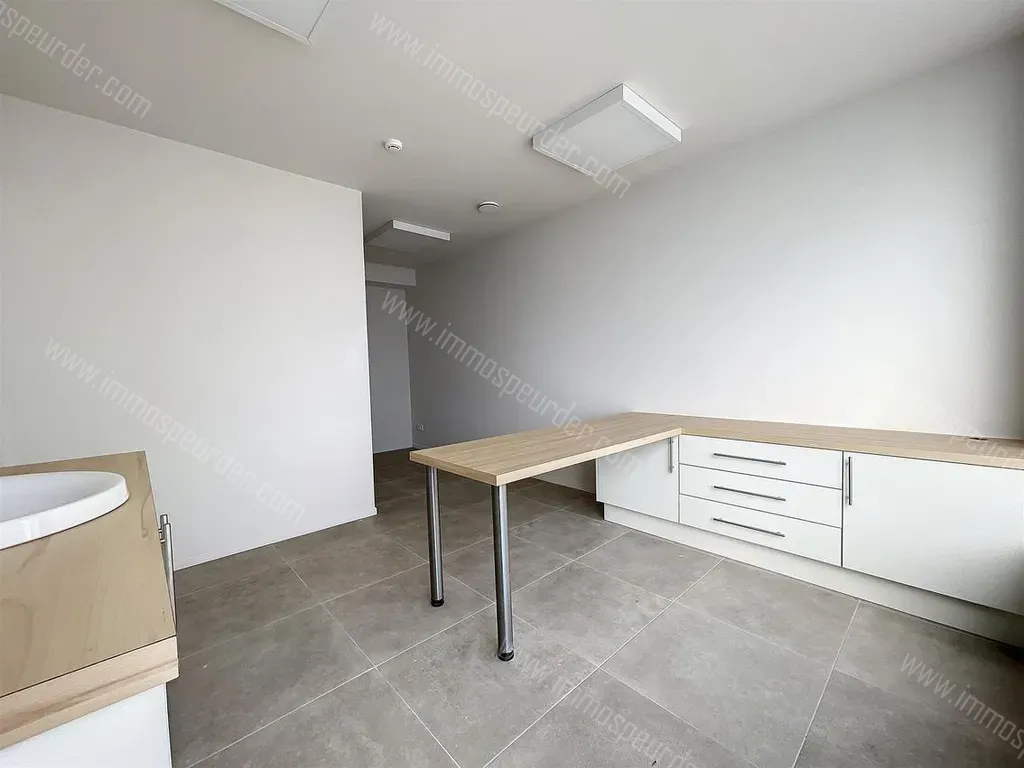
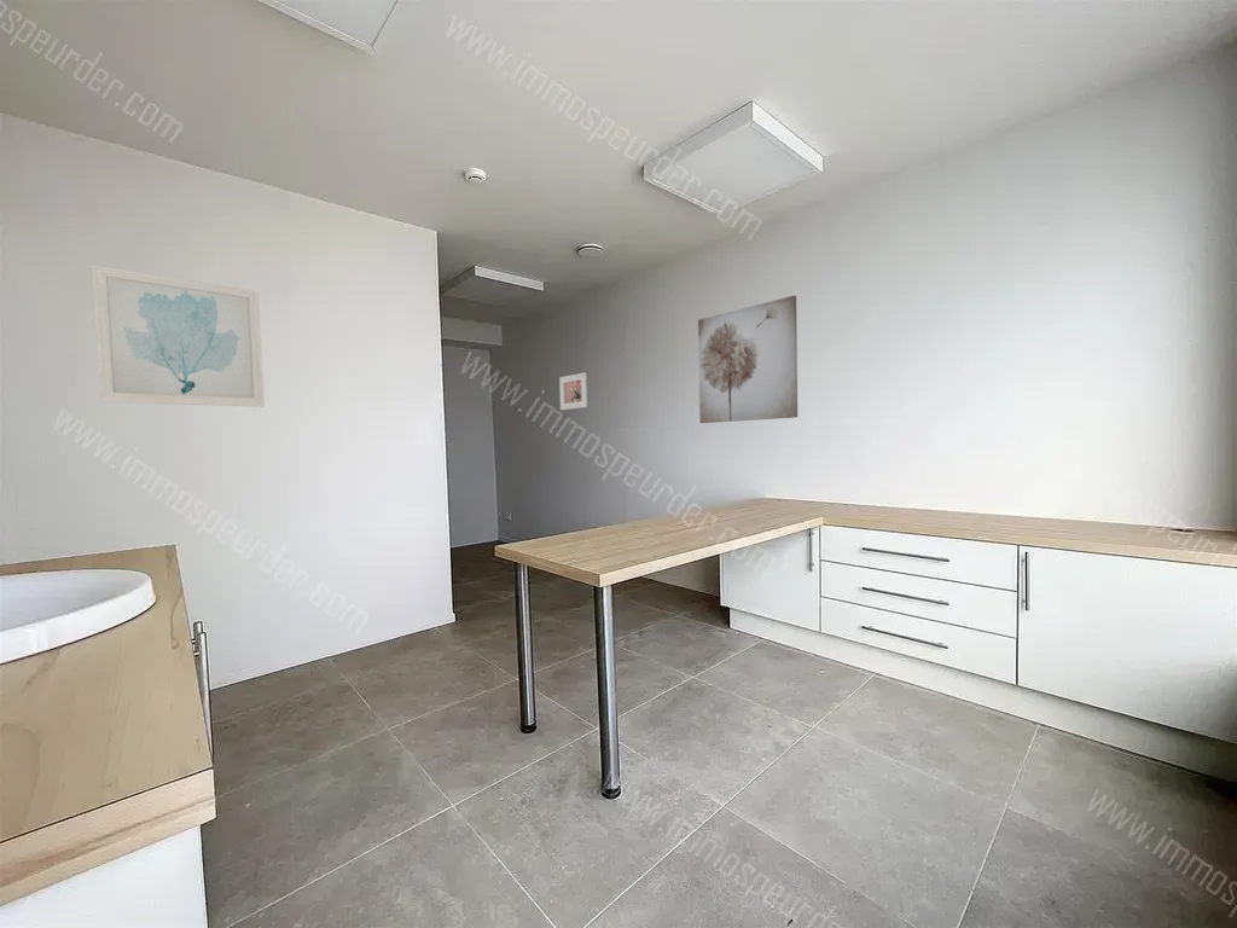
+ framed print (573, 392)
+ wall art (185, 342)
+ wall art (744, 365)
